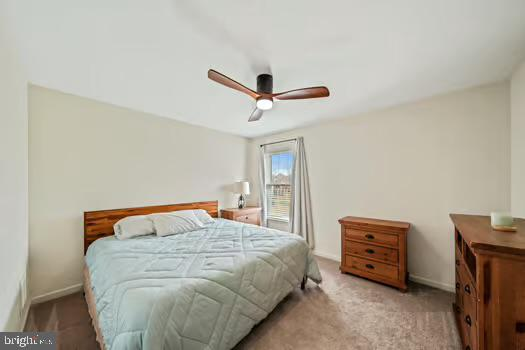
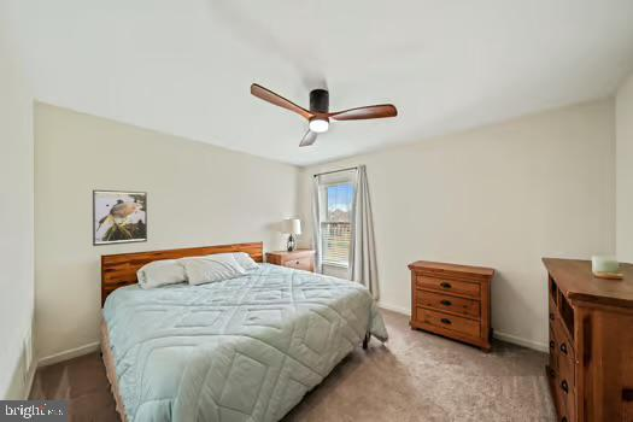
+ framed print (121, 217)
